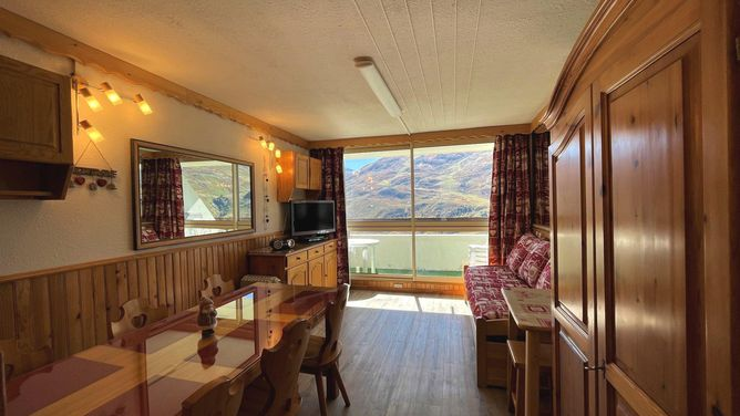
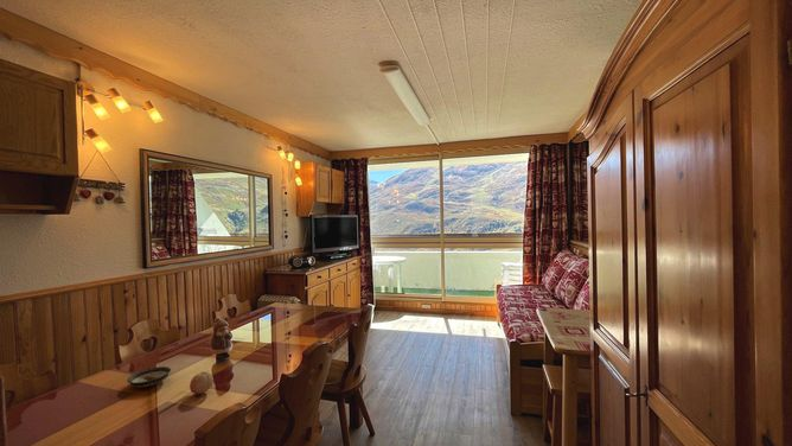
+ fruit (202, 383)
+ saucer (149, 378)
